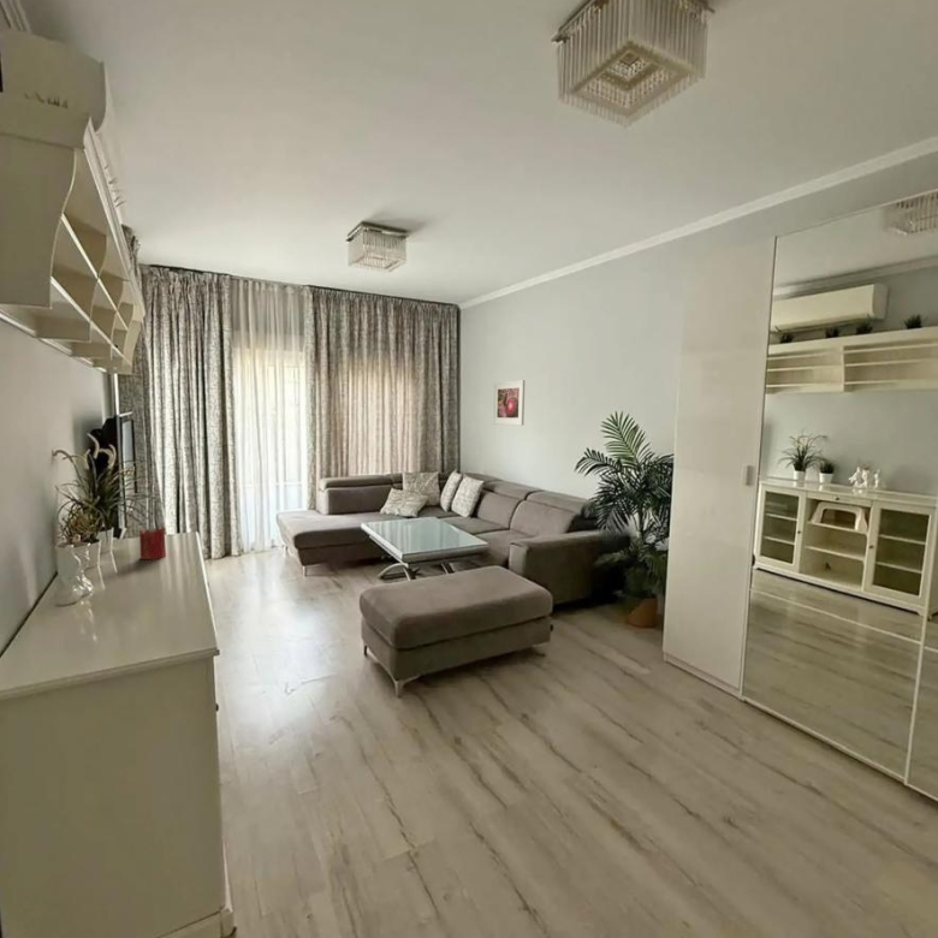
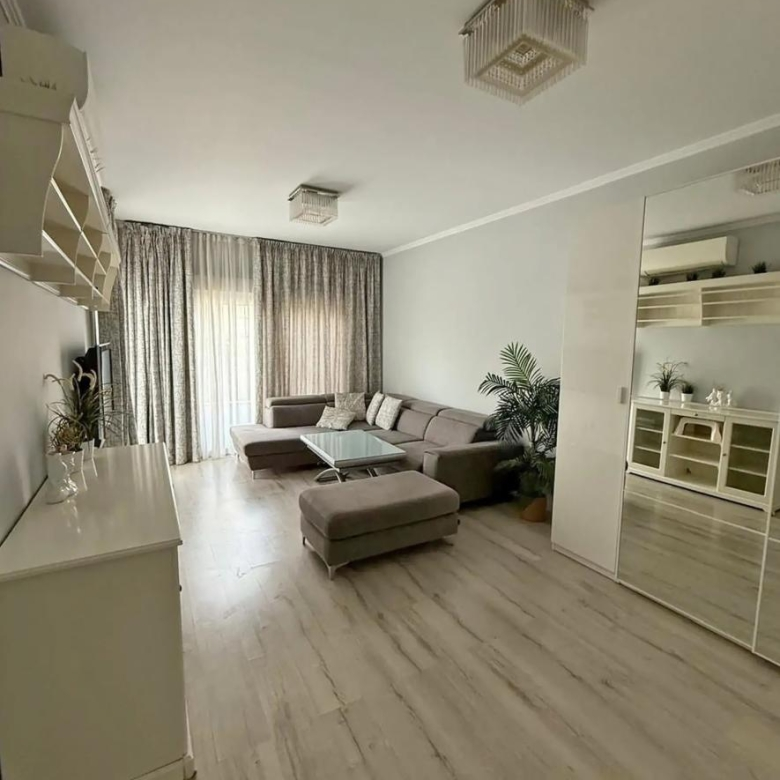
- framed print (507, 403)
- candle (153, 540)
